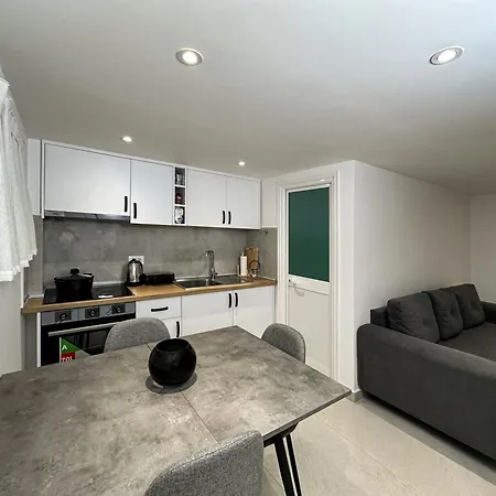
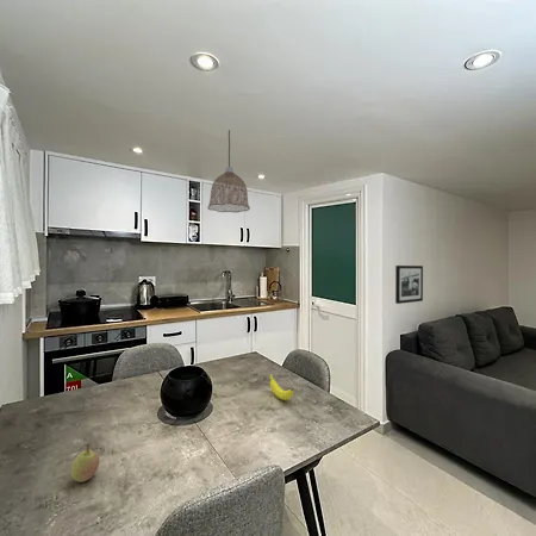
+ picture frame (410, 283)
+ pendant lamp (229, 169)
+ banana (280, 388)
+ fruit (85, 459)
